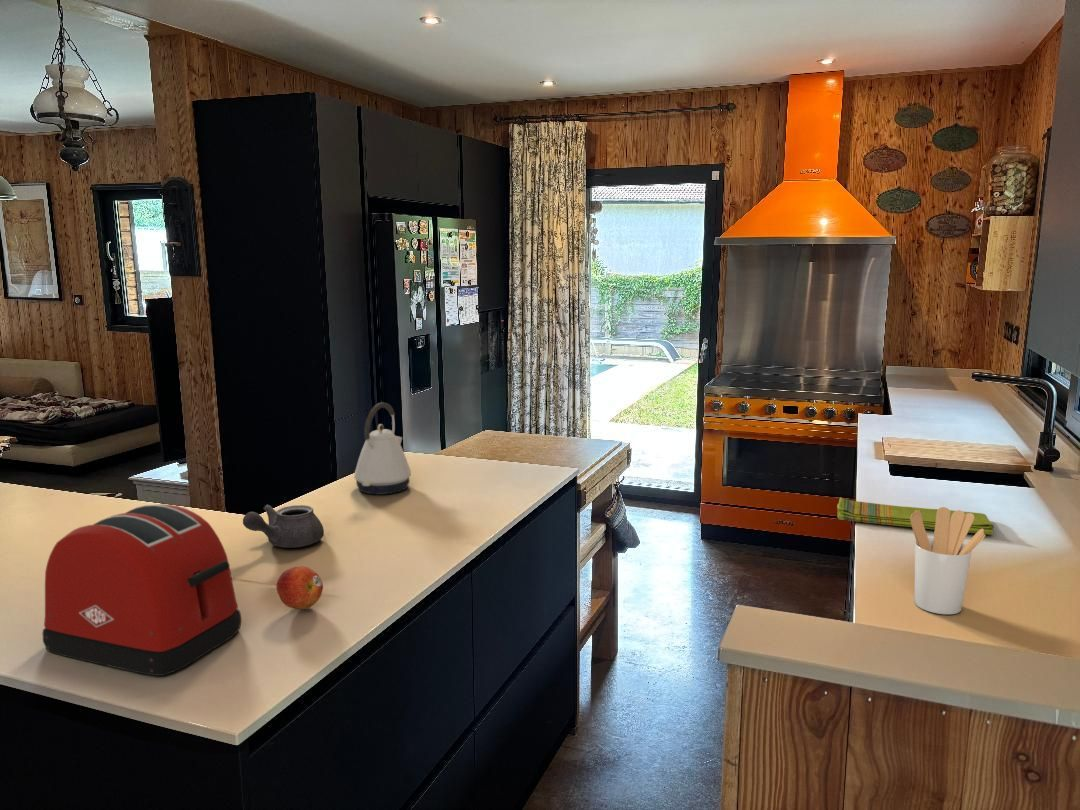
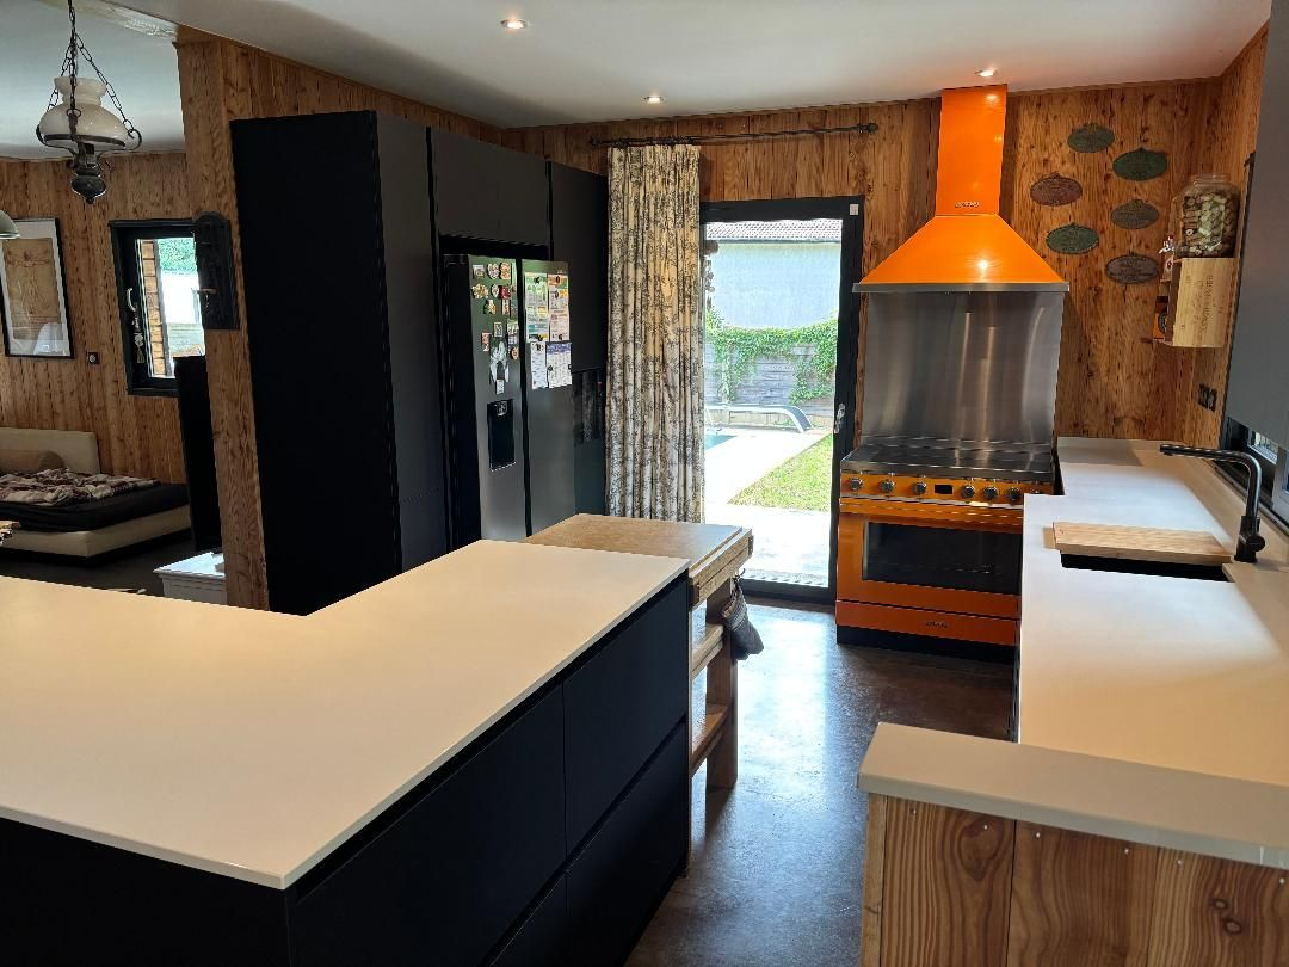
- kettle (382, 446)
- fruit (301, 588)
- utensil holder (944, 557)
- toaster (143, 578)
- dish towel (911, 513)
- teapot (280, 524)
